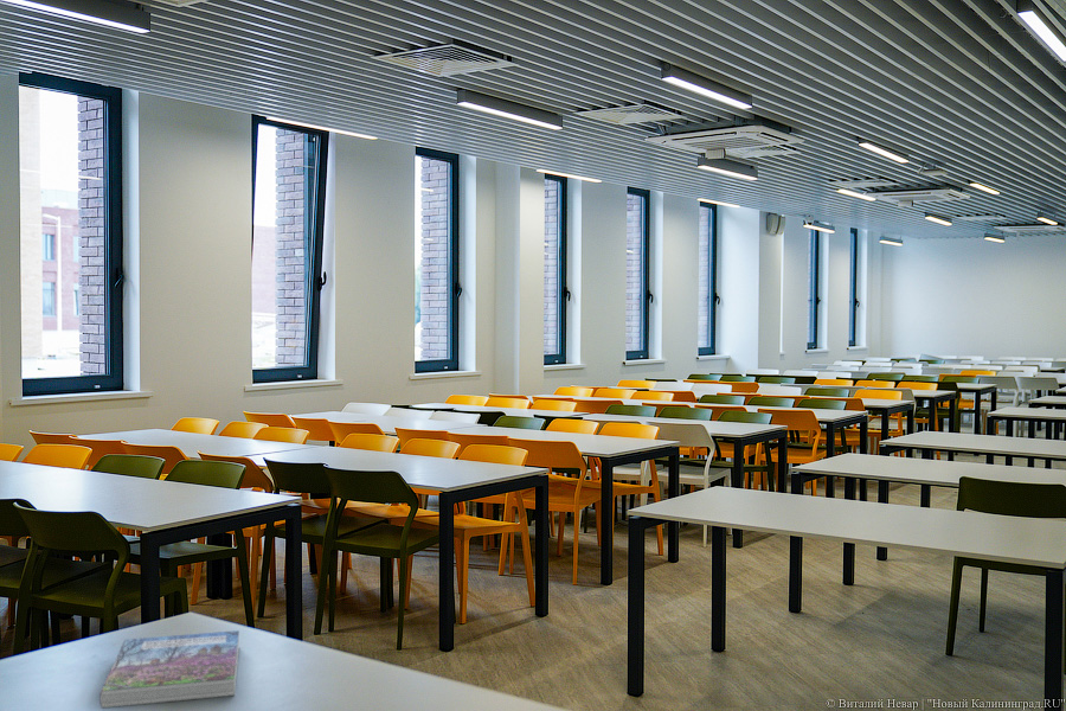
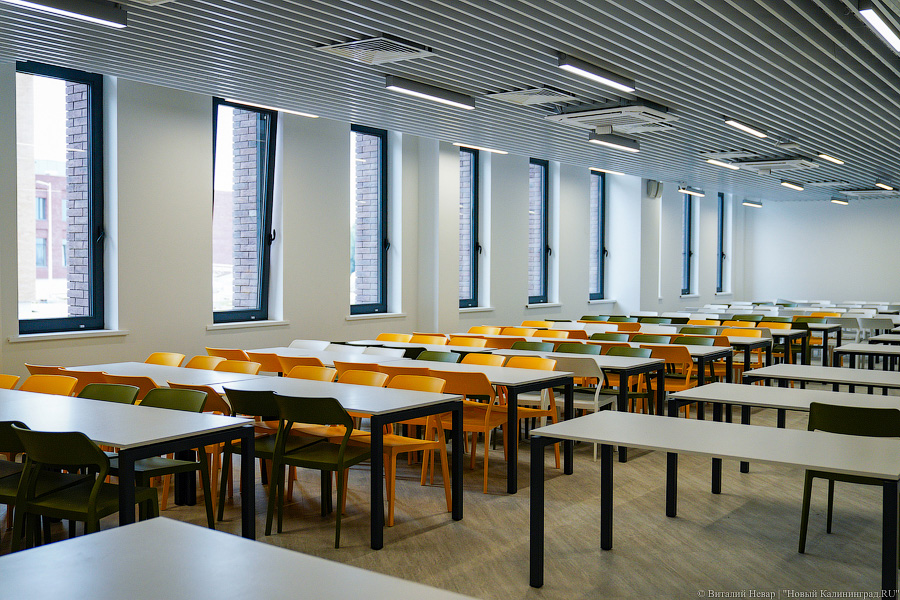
- book (175, 666)
